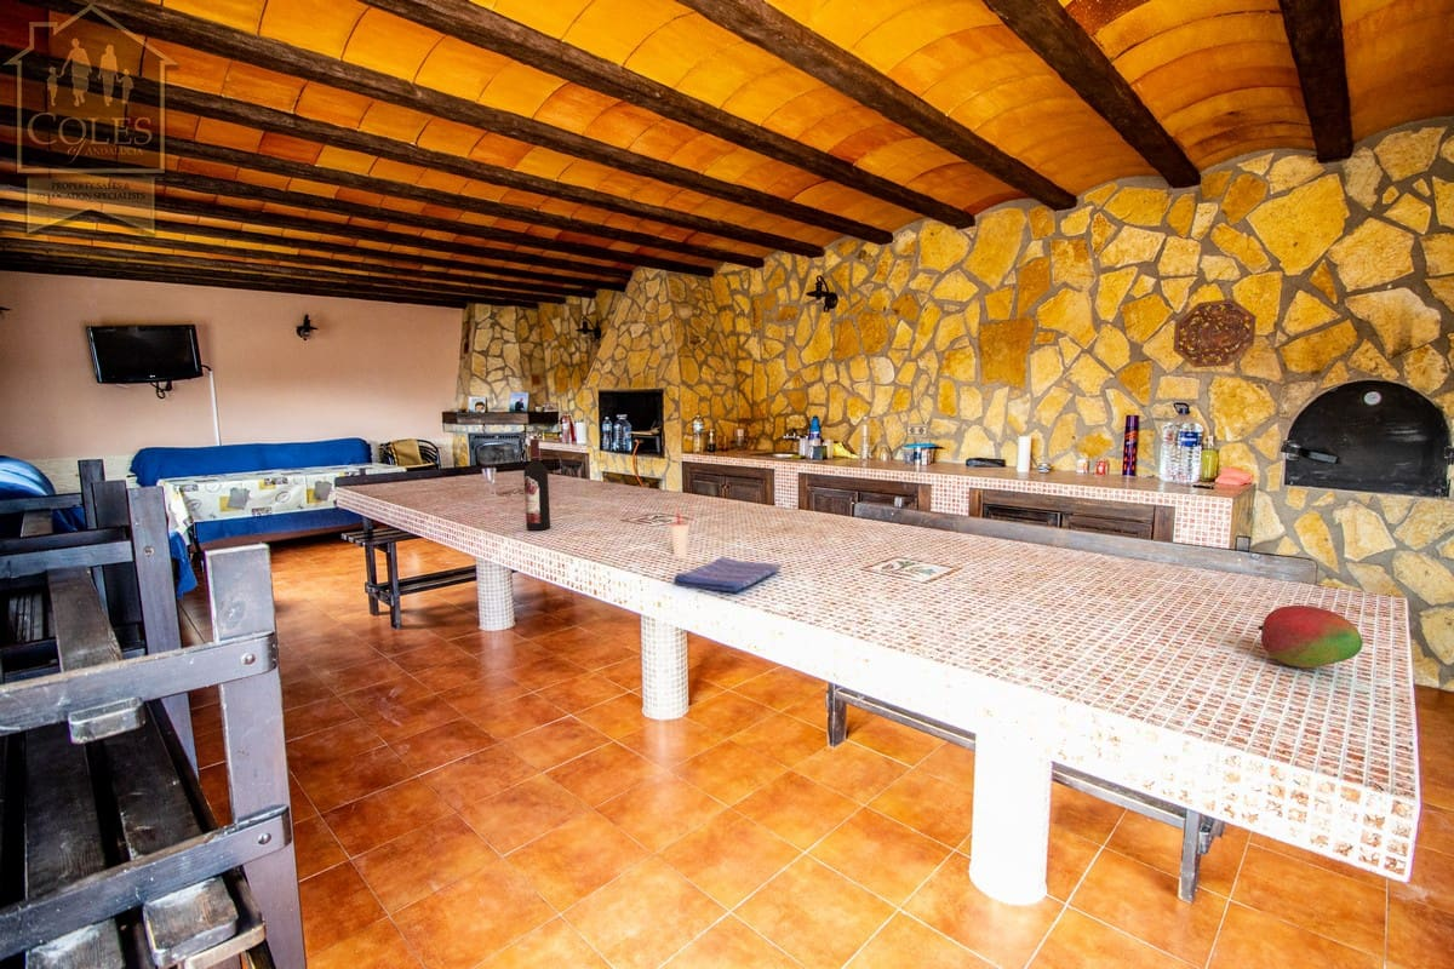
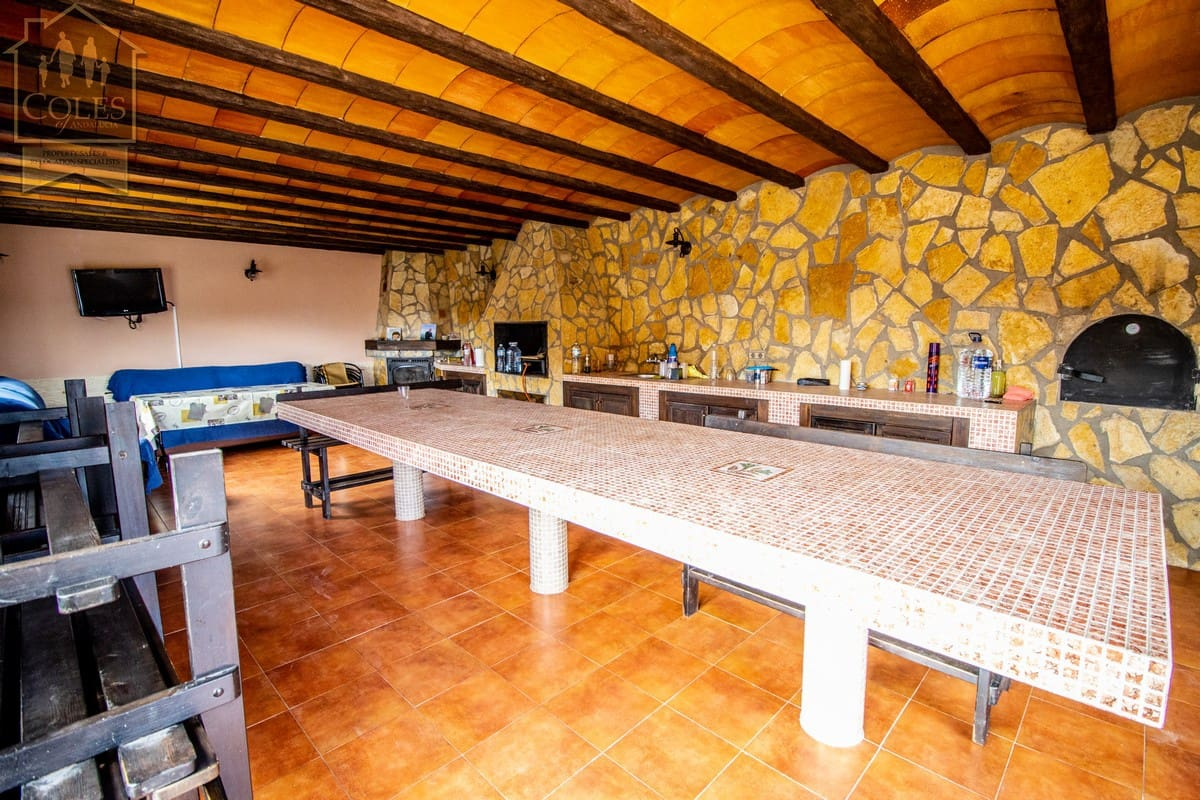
- dish towel (728, 572)
- wine bottle (536, 483)
- decorative platter (1213, 333)
- cup (680, 534)
- fruit (1307, 637)
